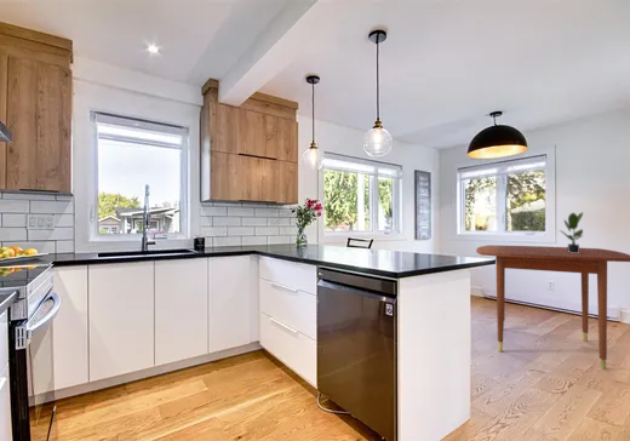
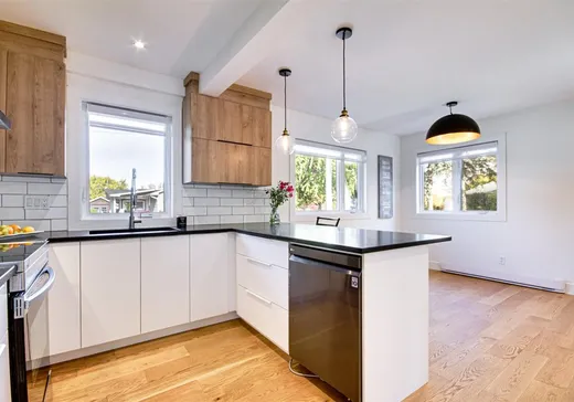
- dining table (546, 270)
- potted plant (573, 231)
